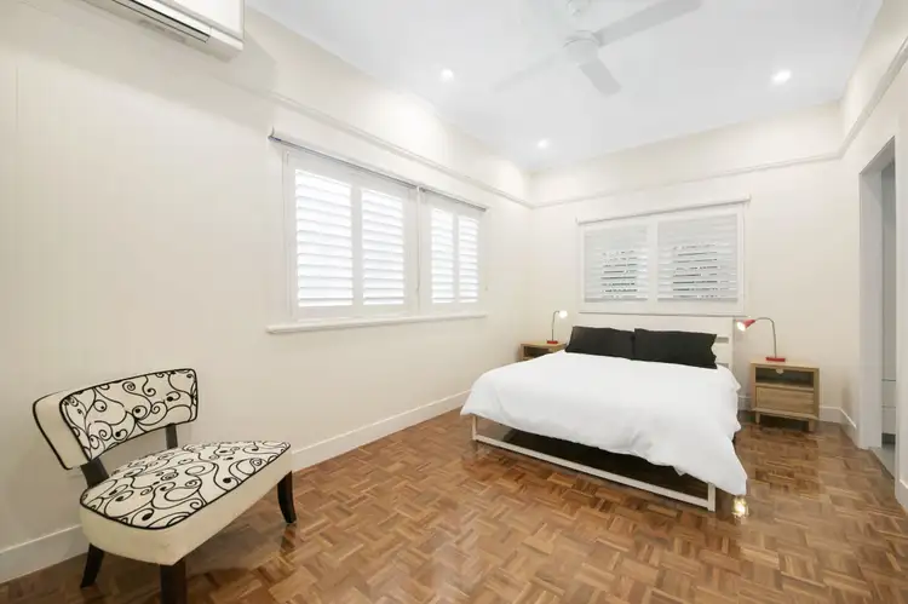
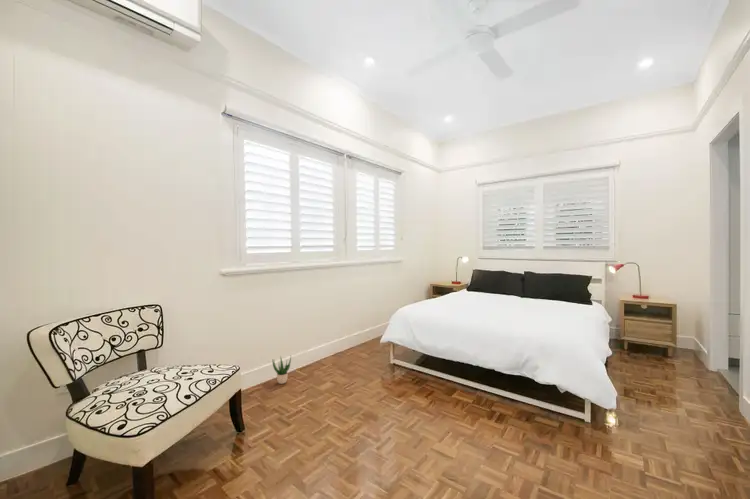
+ potted plant (281, 368)
